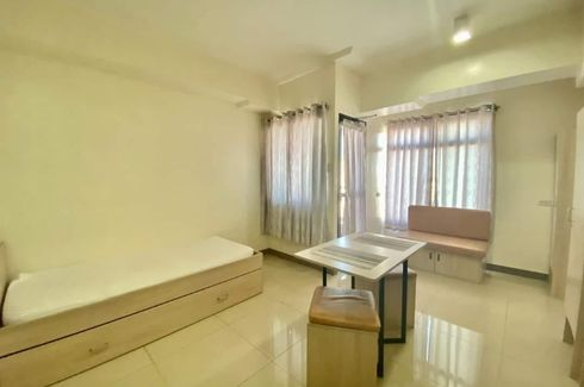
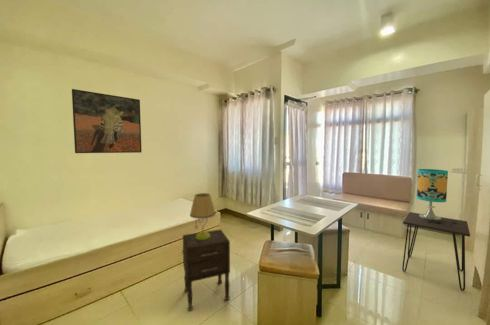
+ nightstand (206, 266)
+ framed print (110, 124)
+ table lamp (202, 215)
+ table lamp (436, 195)
+ desk (438, 230)
